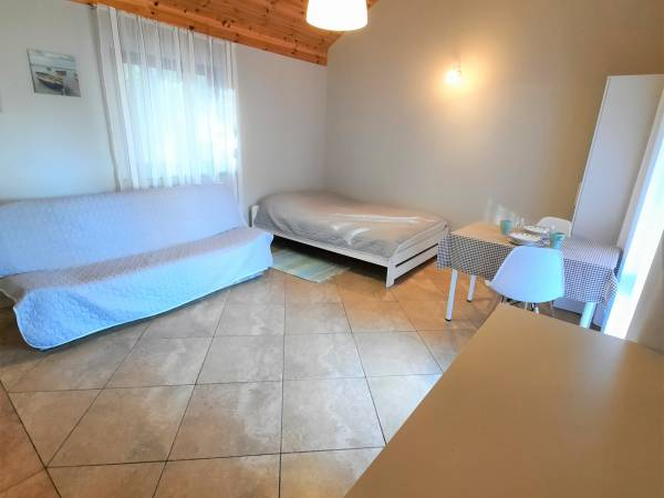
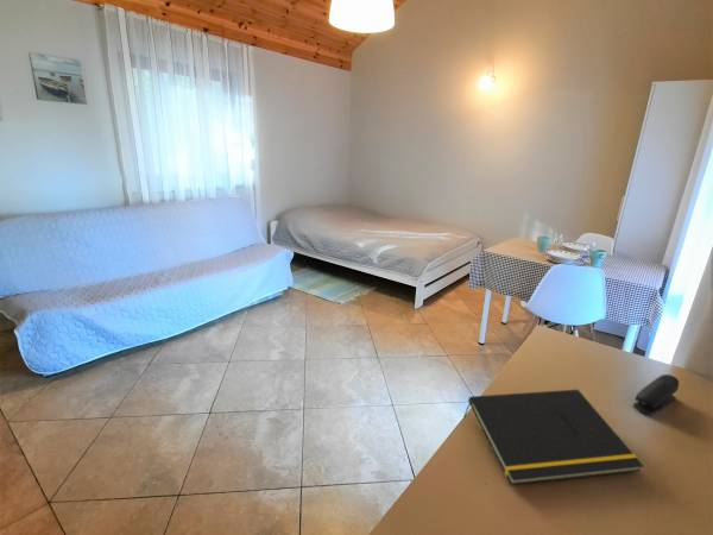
+ stapler (657, 392)
+ notepad (548, 430)
